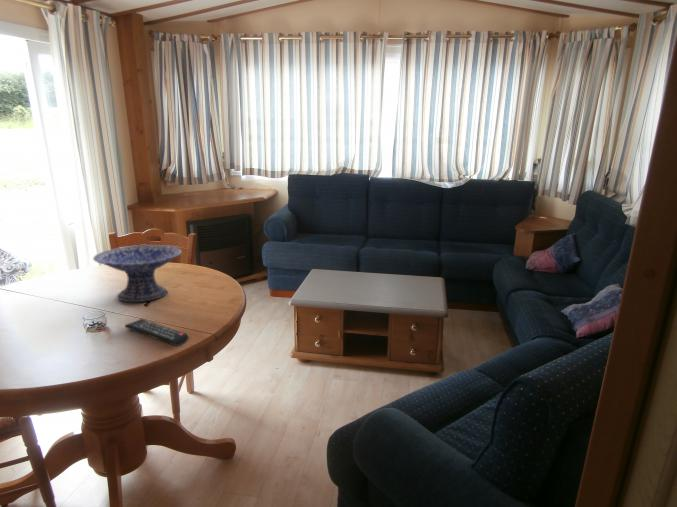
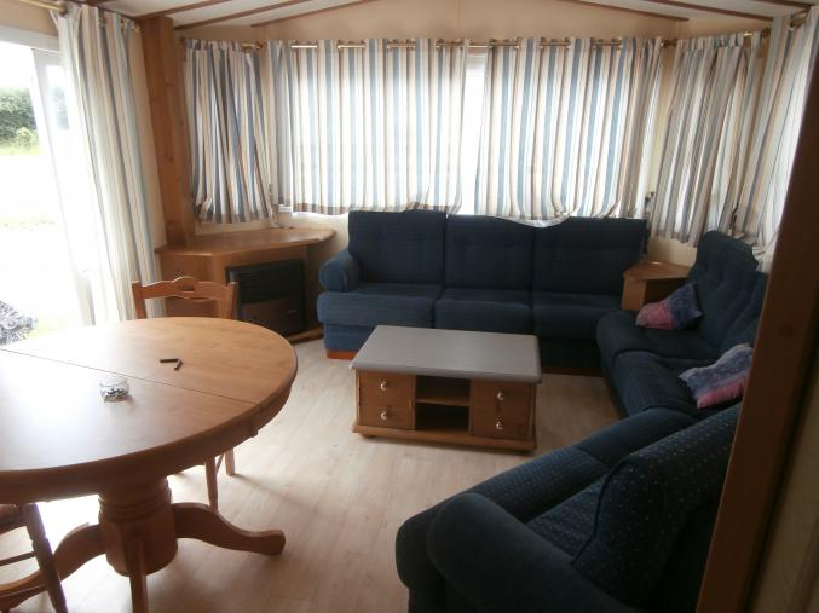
- remote control (156, 331)
- decorative bowl (141, 273)
